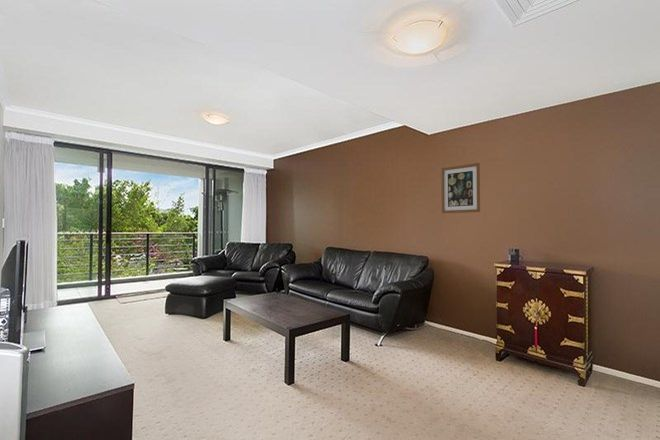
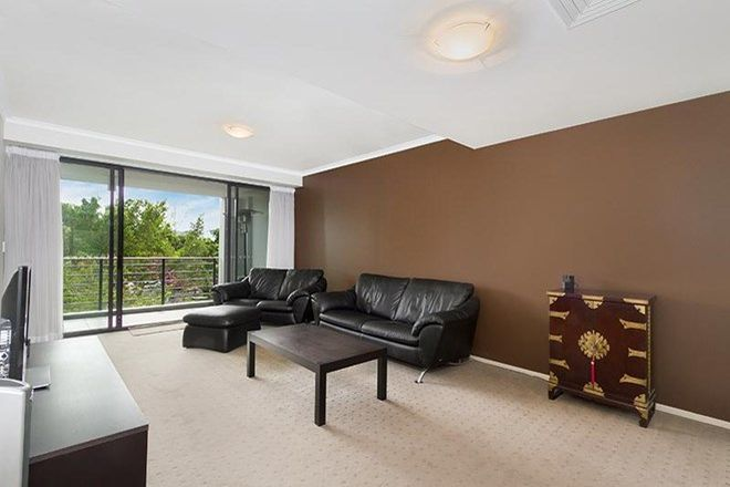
- wall art (459, 189)
